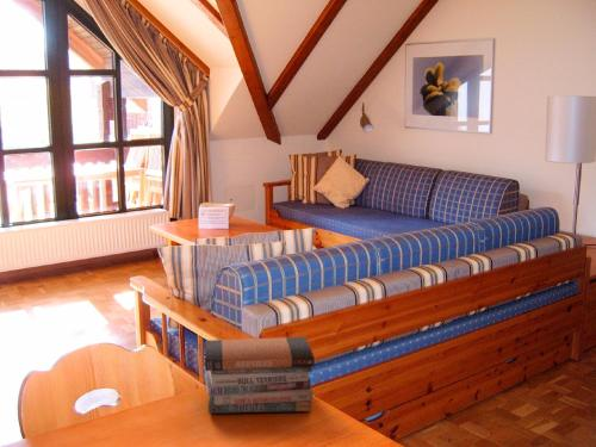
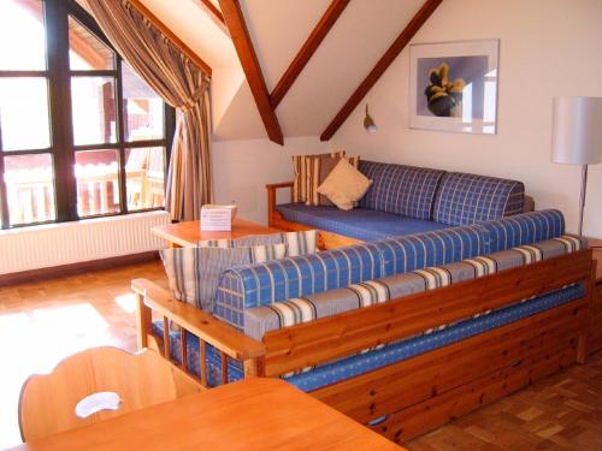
- book stack (257, 374)
